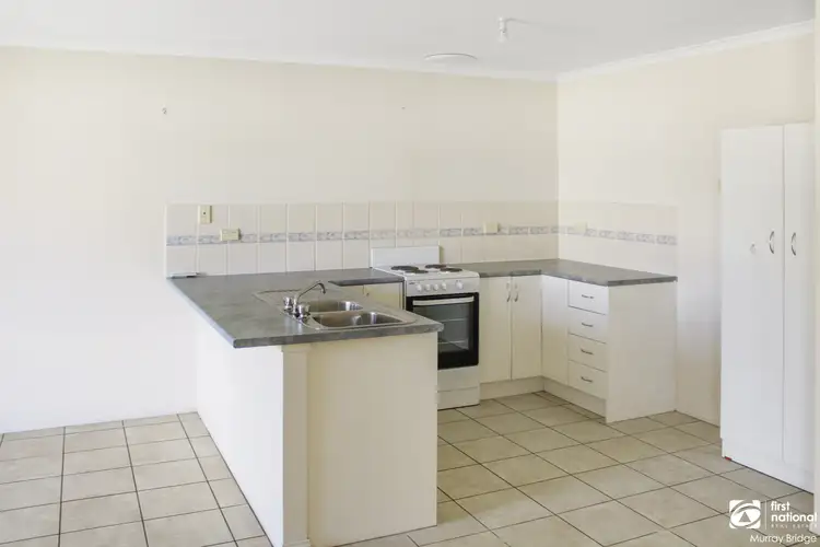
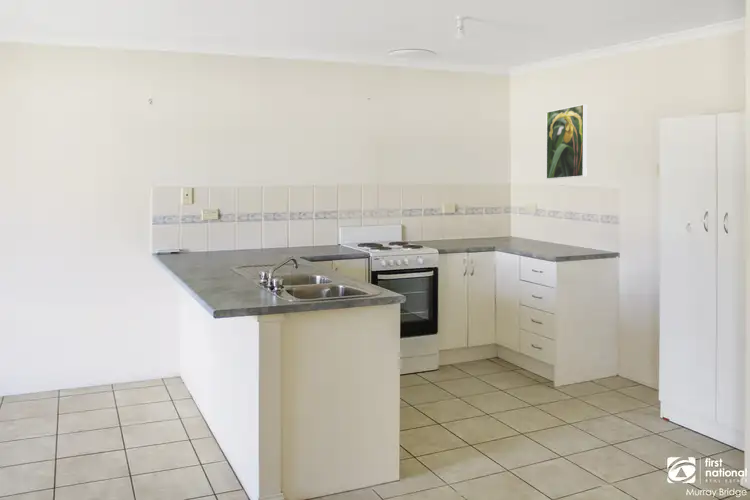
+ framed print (565, 143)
